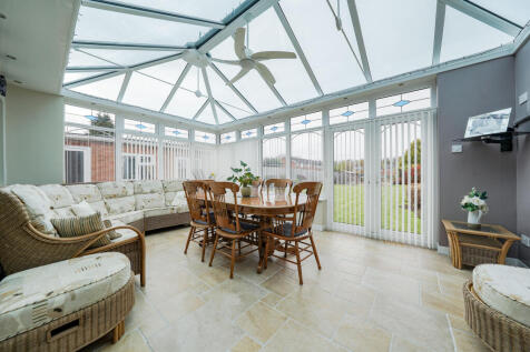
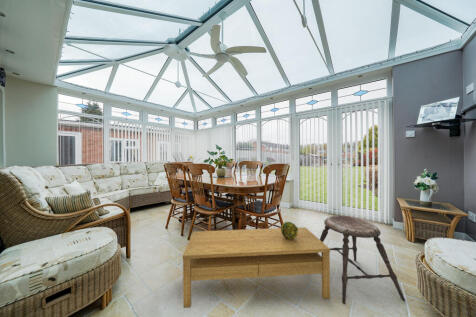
+ decorative ball (289, 230)
+ coffee table (254, 261)
+ stool (350, 248)
